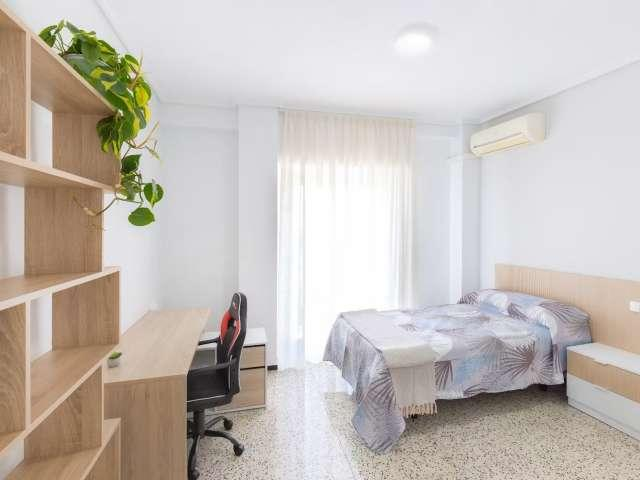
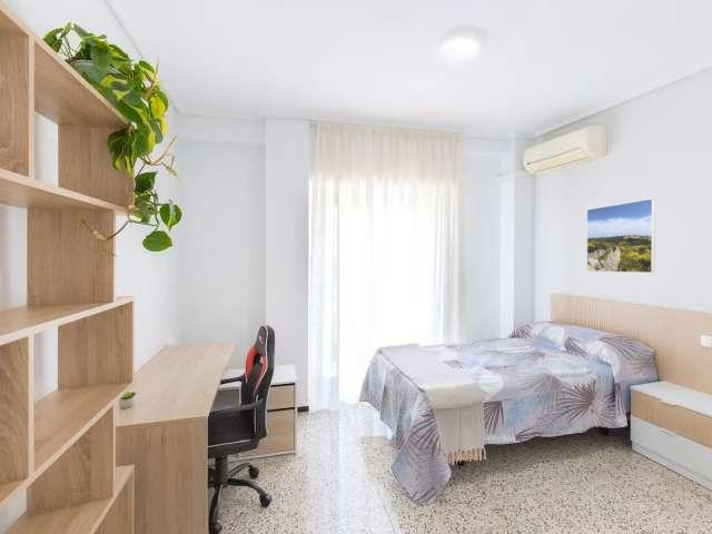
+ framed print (617, 238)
